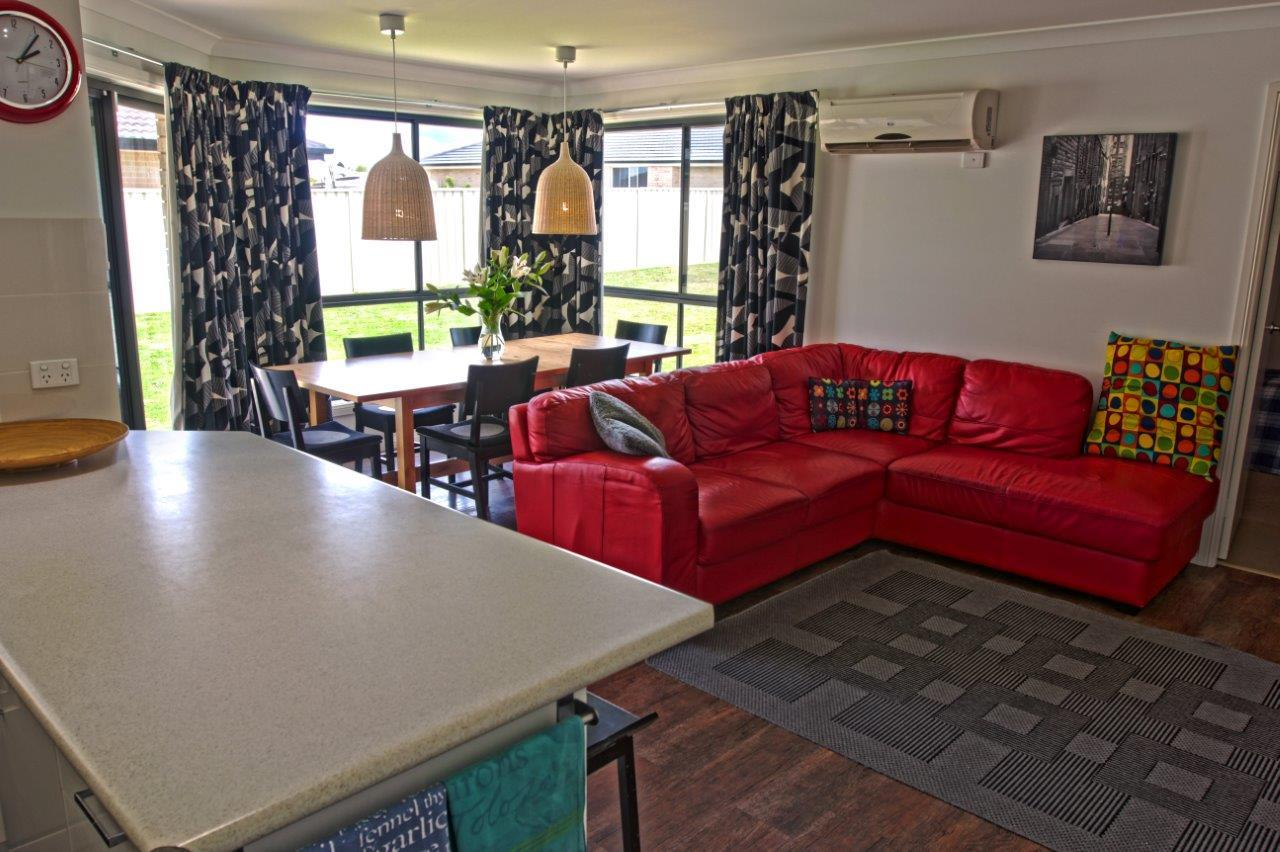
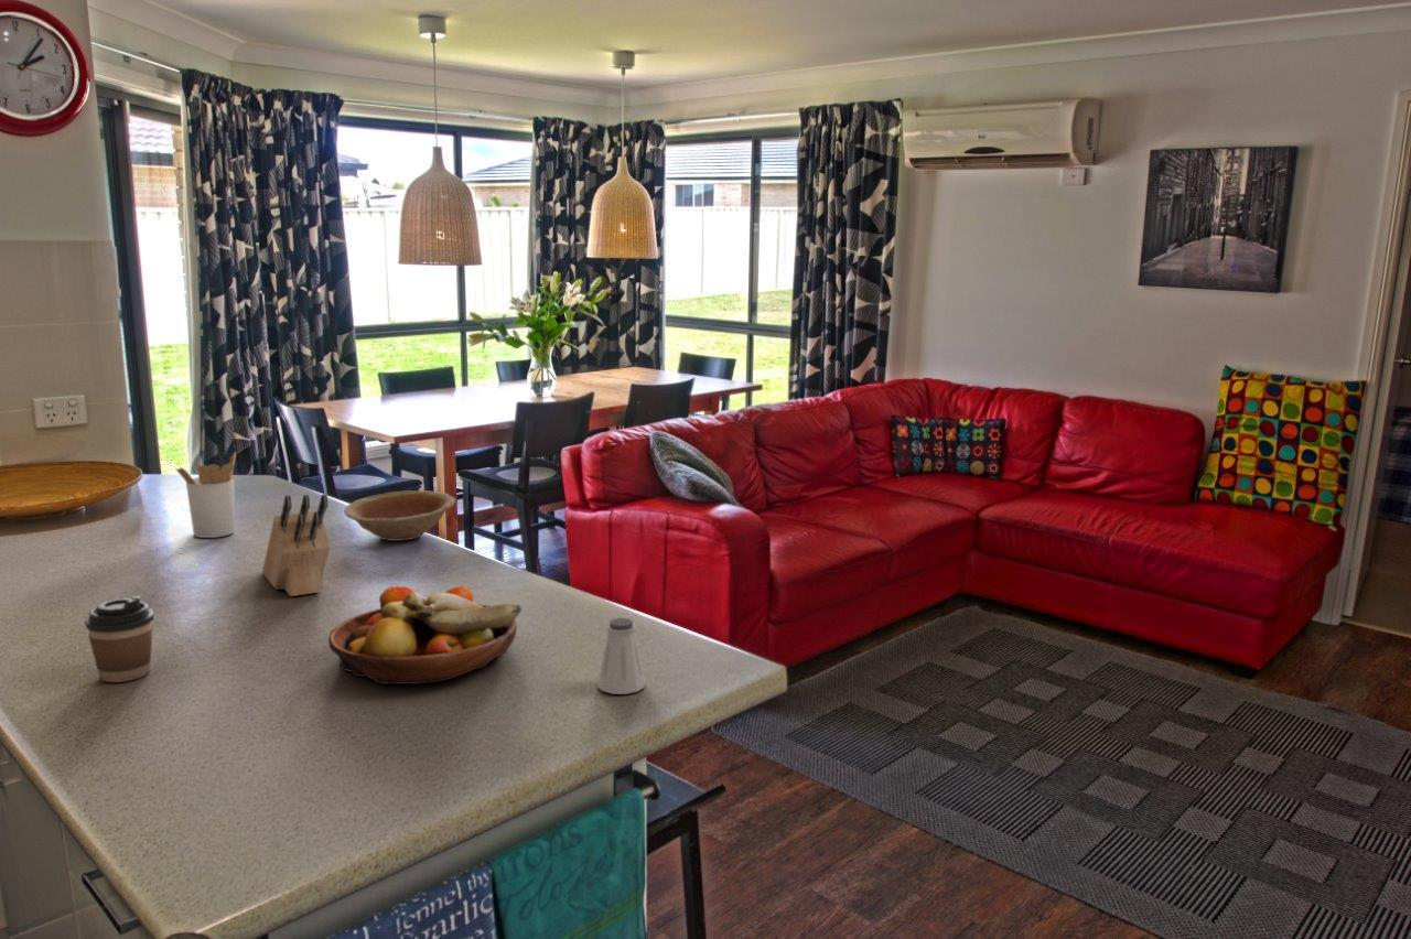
+ knife block (295, 536)
+ coffee cup (121, 636)
+ bowl (400, 518)
+ fruit bowl (427, 620)
+ utensil holder (213, 495)
+ saltshaker (621, 652)
